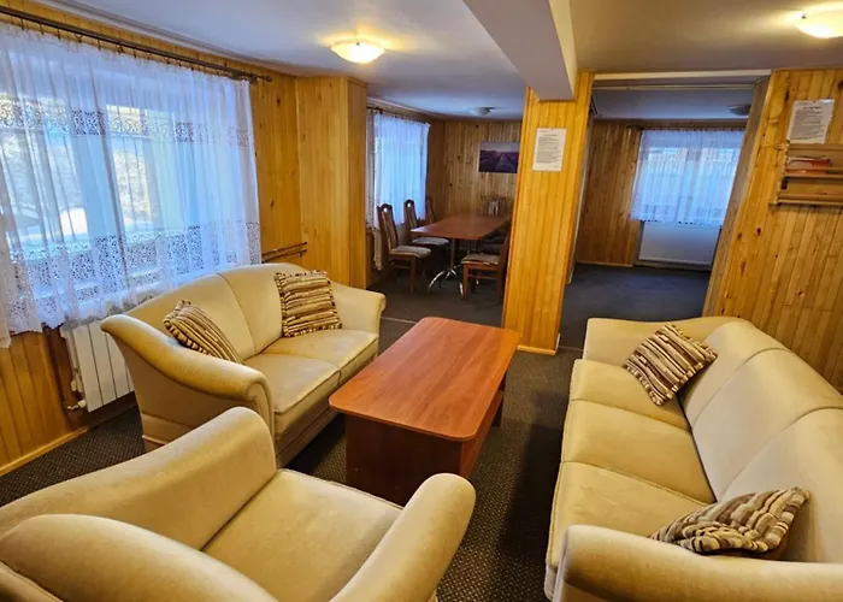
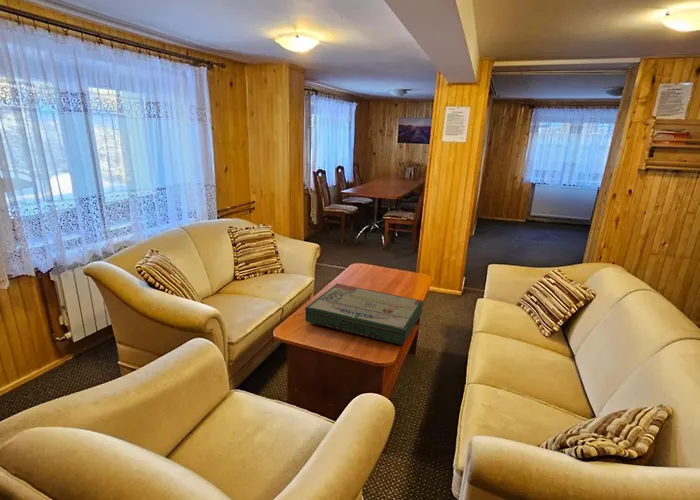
+ board game (365, 310)
